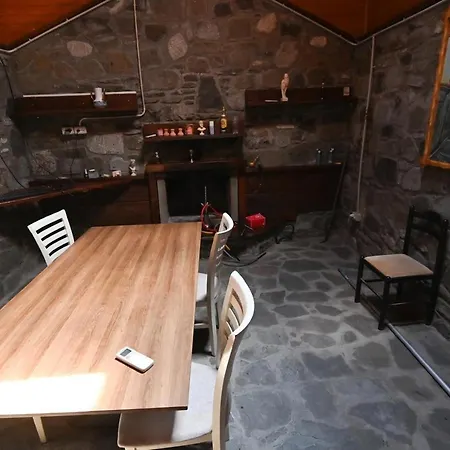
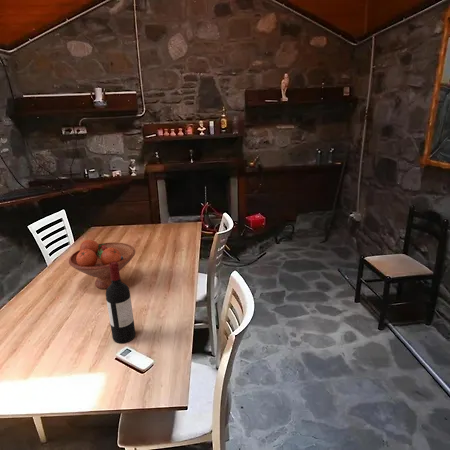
+ fruit bowl (104, 263)
+ wine bottle (119, 301)
